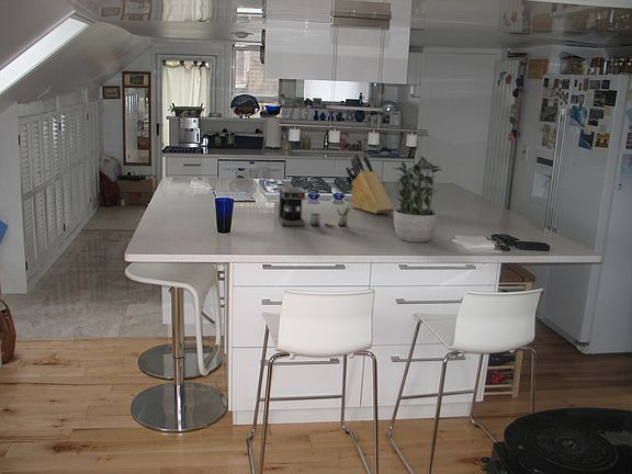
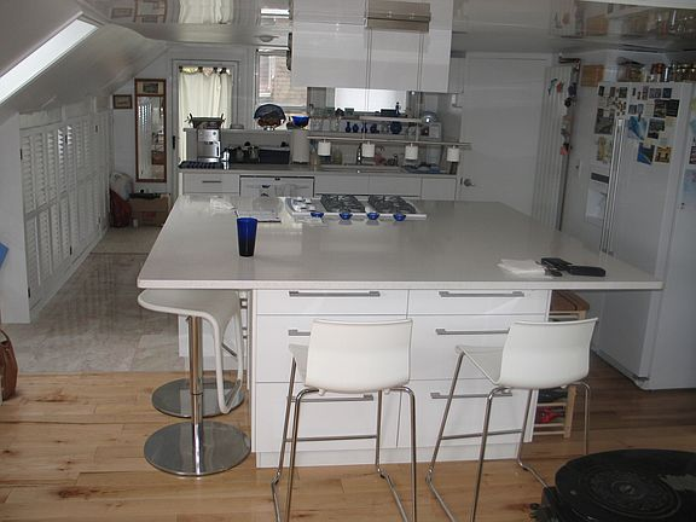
- potted plant (414, 196)
- knife block (369, 182)
- coffee maker (315, 214)
